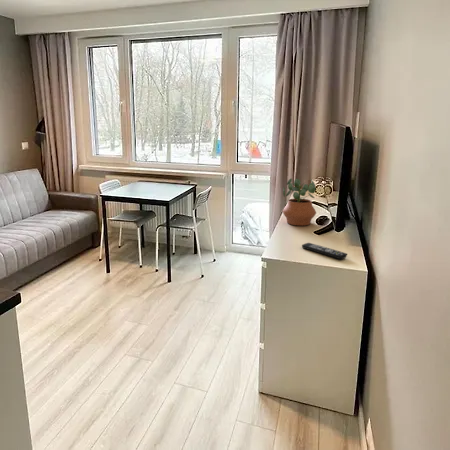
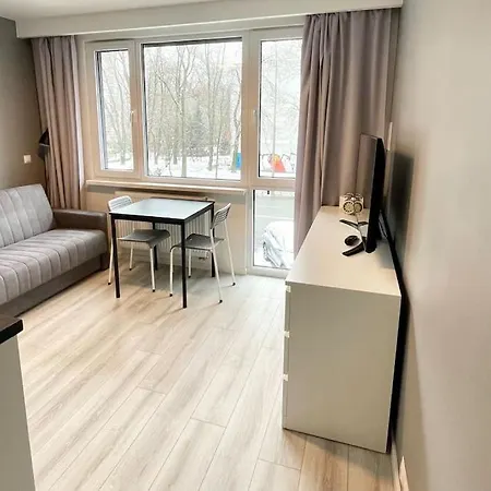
- remote control (323, 250)
- potted plant (298, 200)
